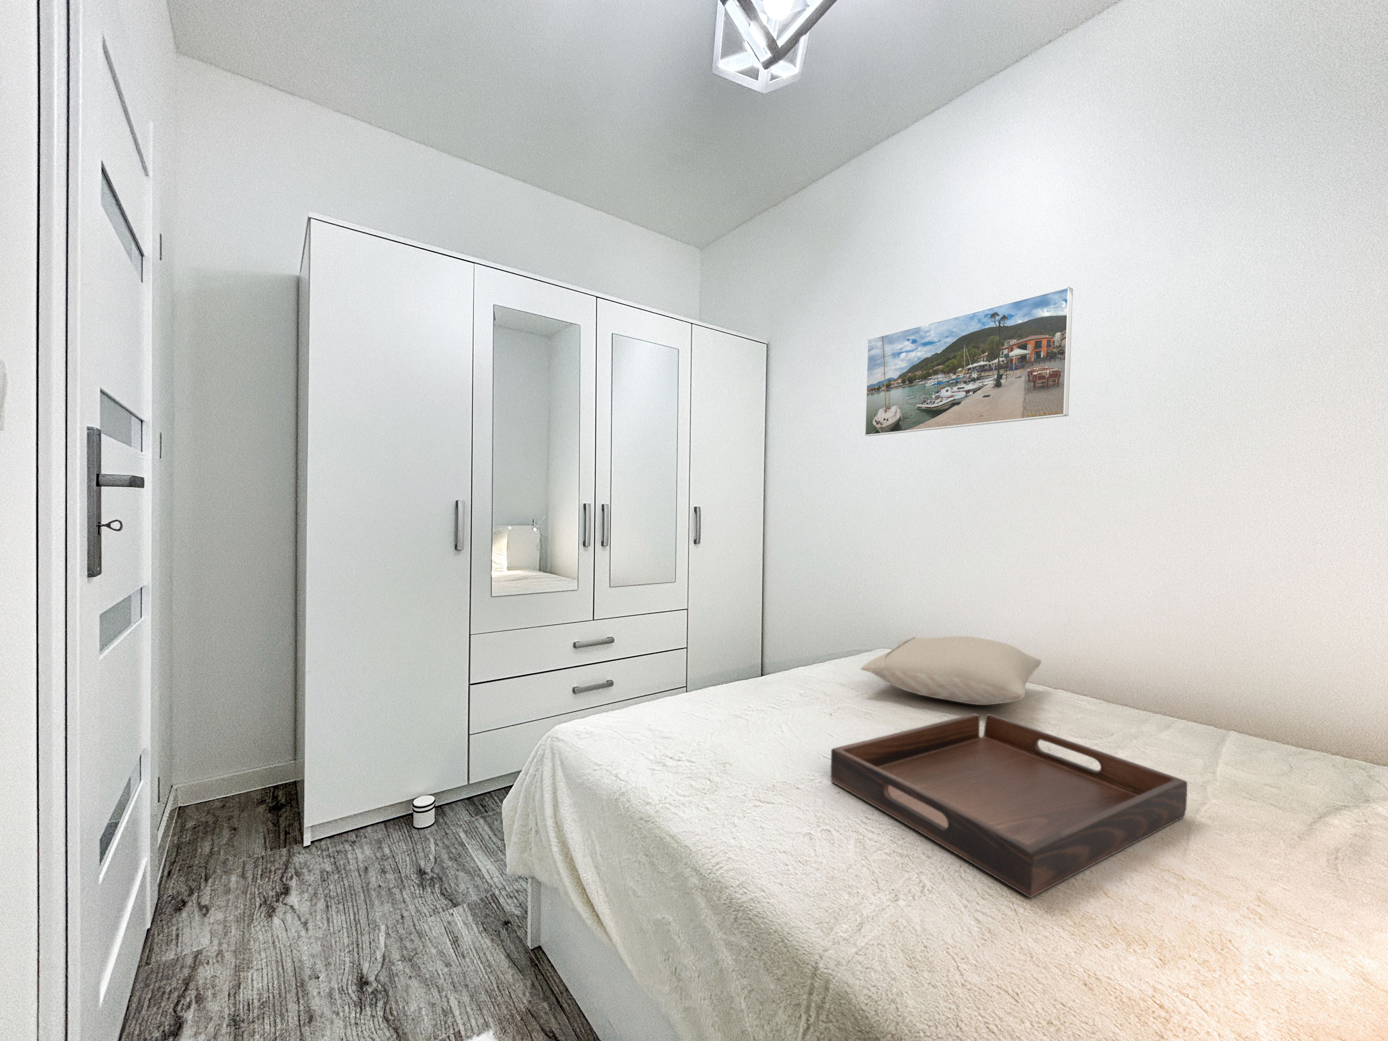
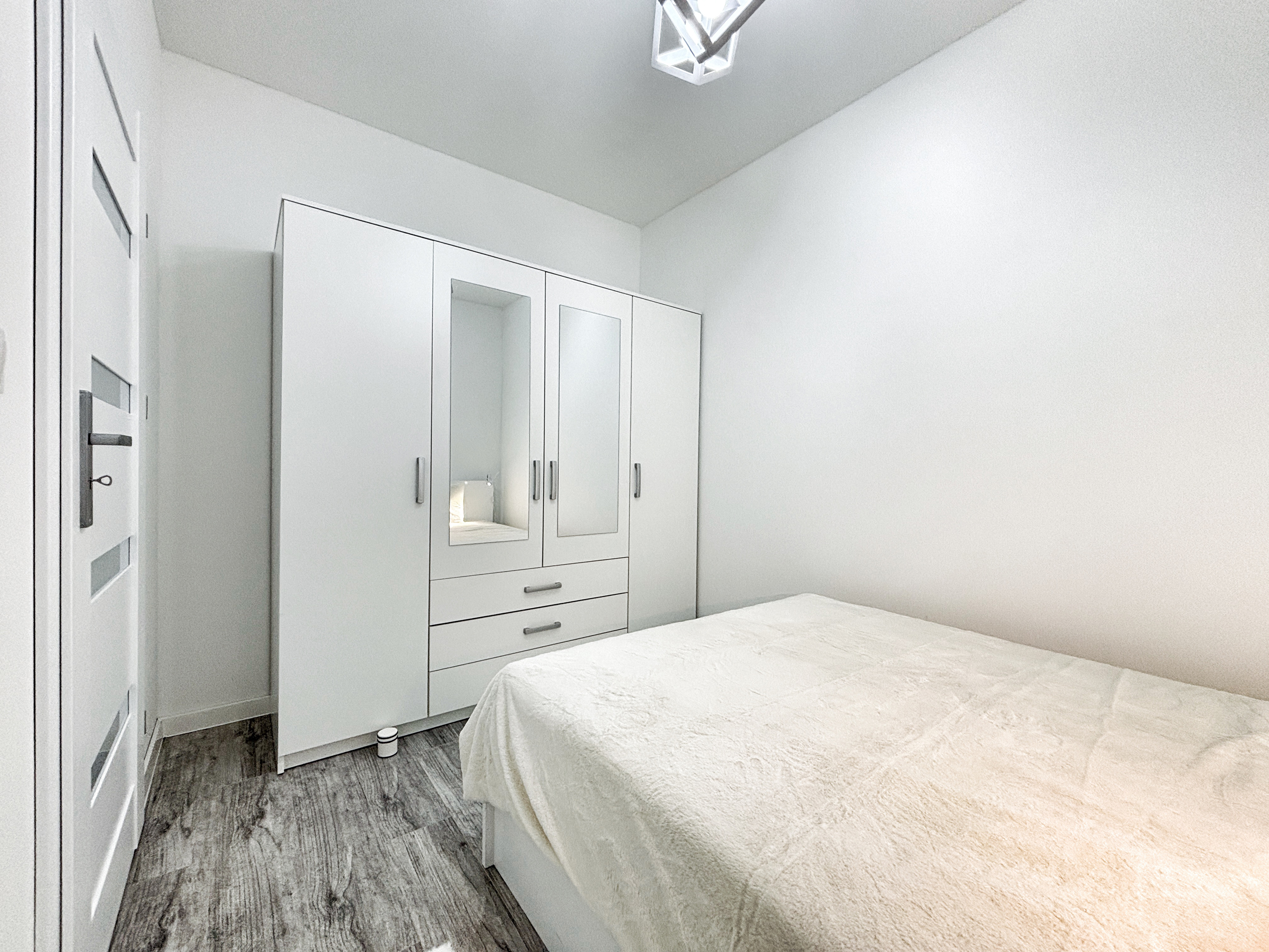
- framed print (954, 372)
- pillow (953, 666)
- serving tray (1000, 780)
